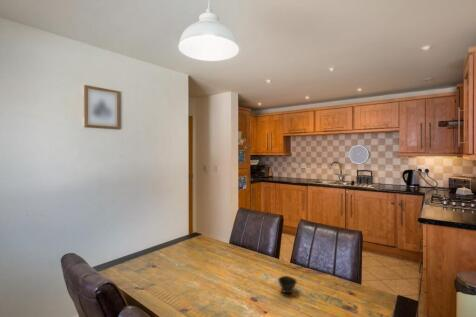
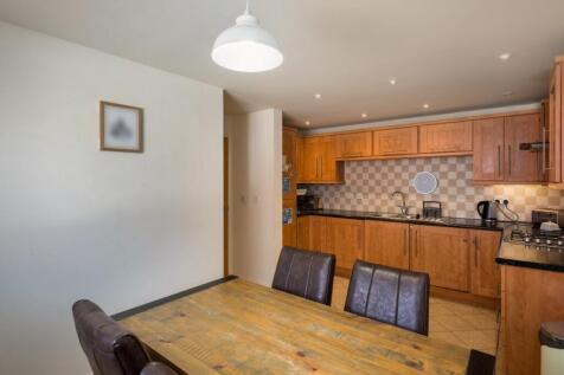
- cup (287, 284)
